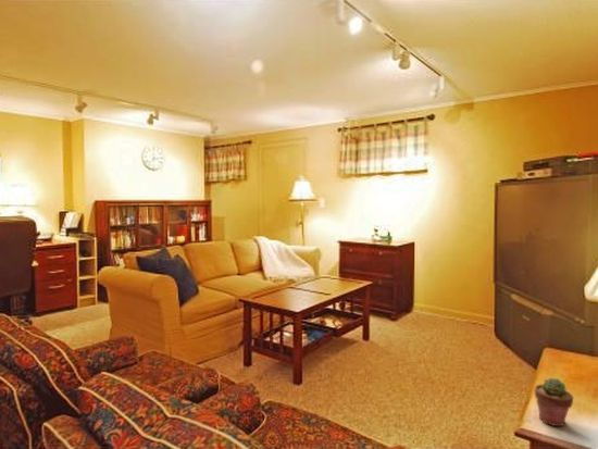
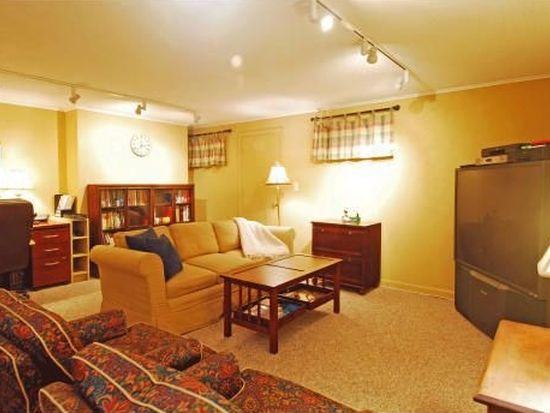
- potted succulent (552, 399)
